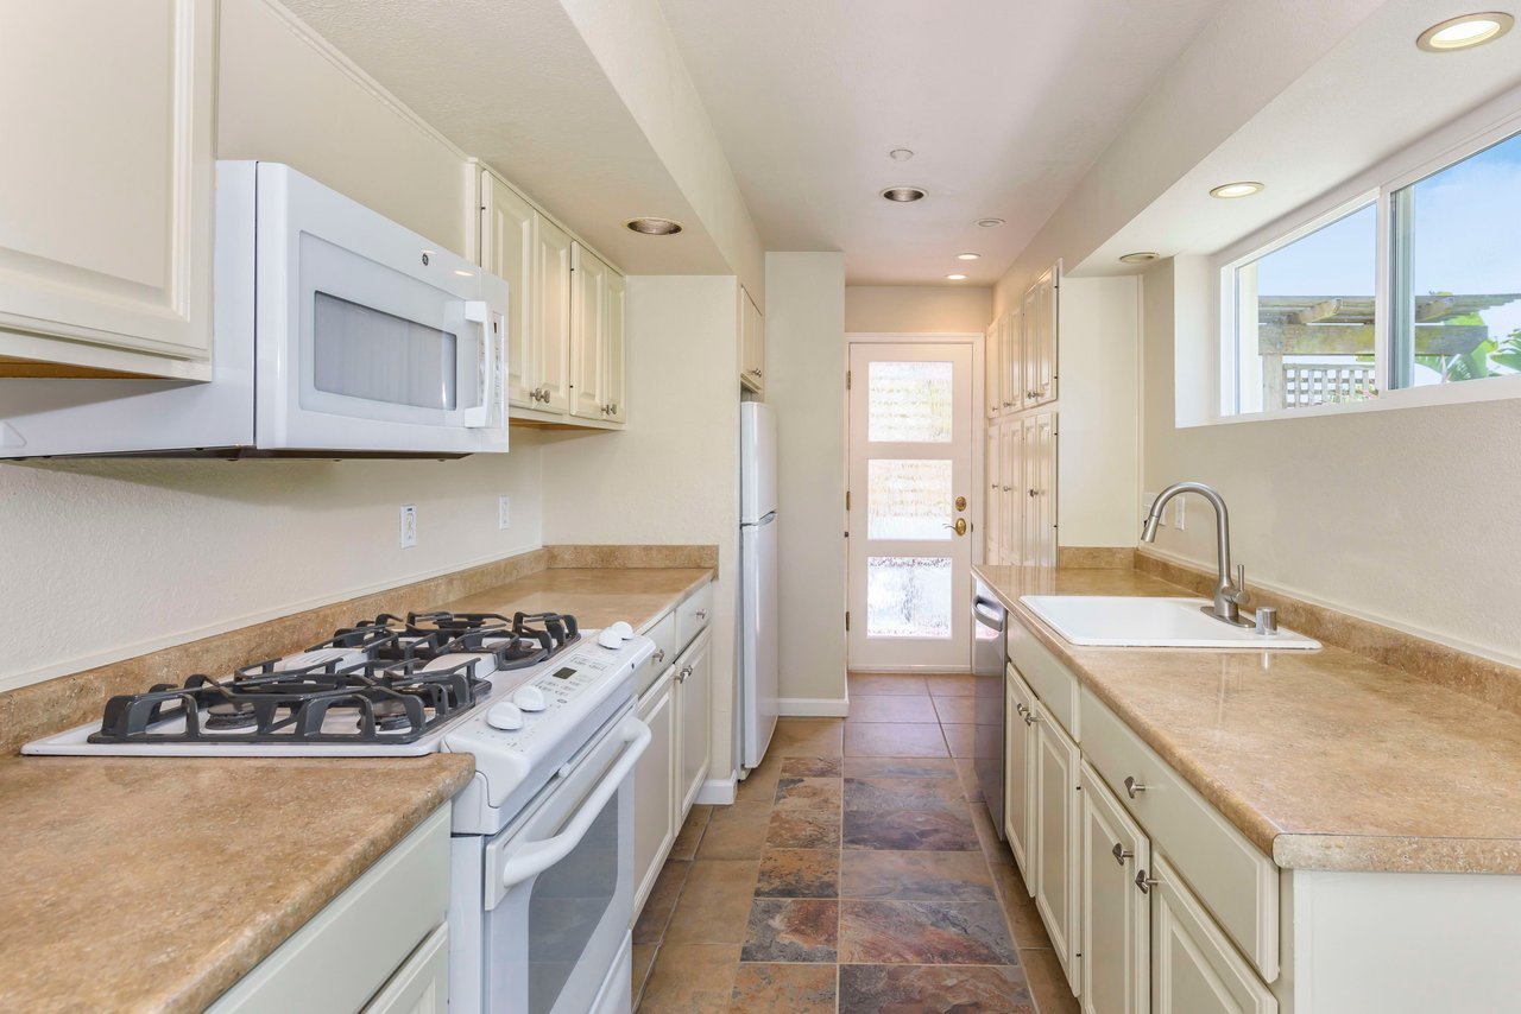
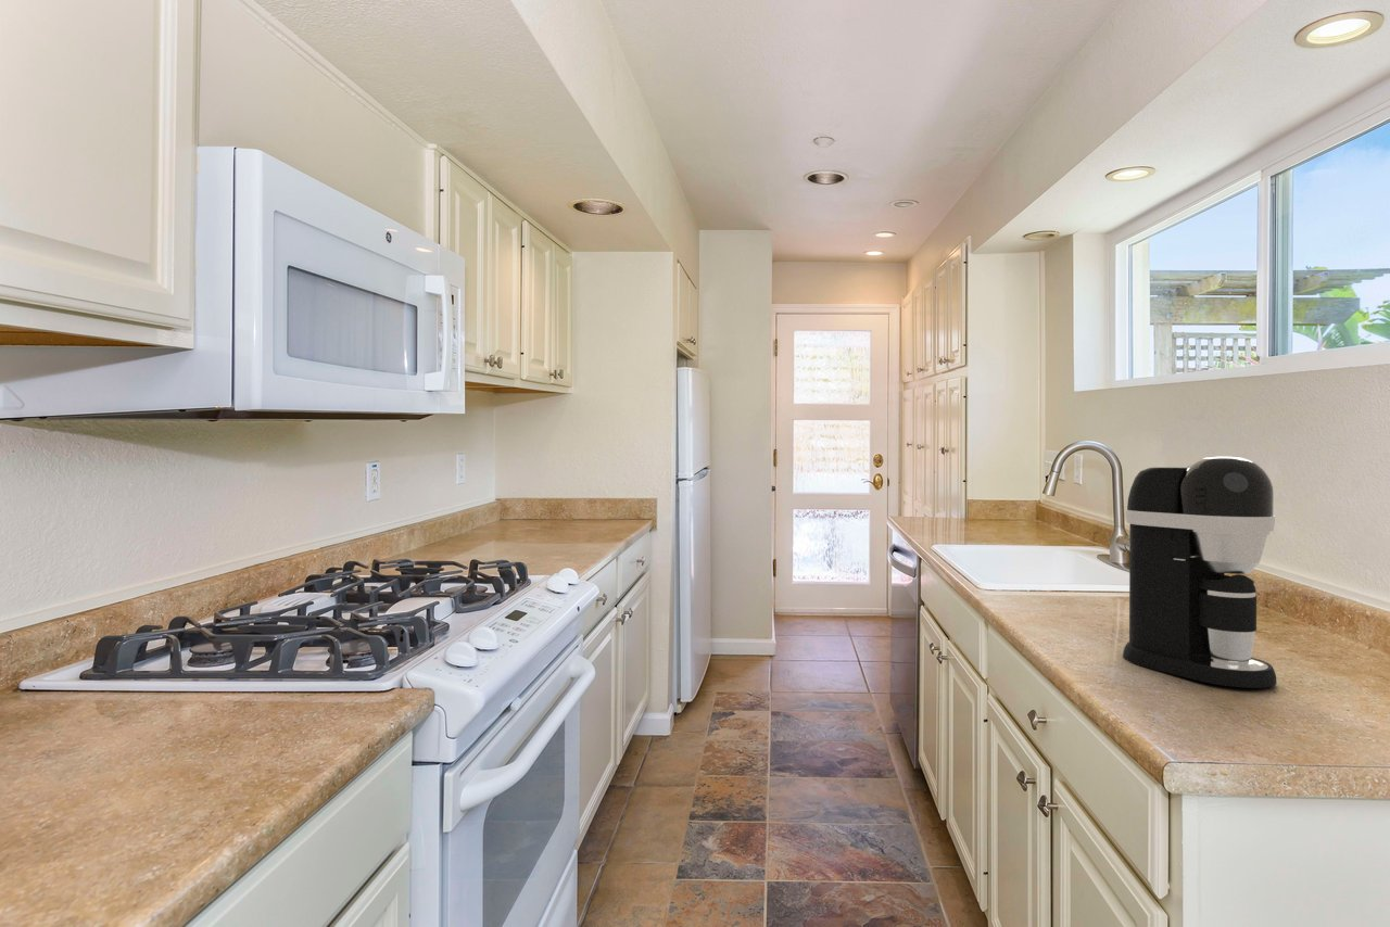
+ coffee maker (1196, 562)
